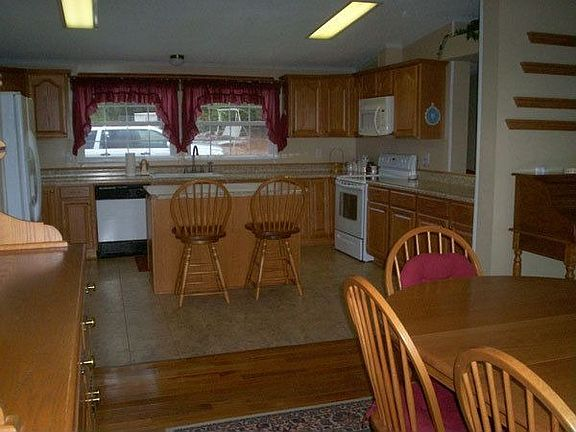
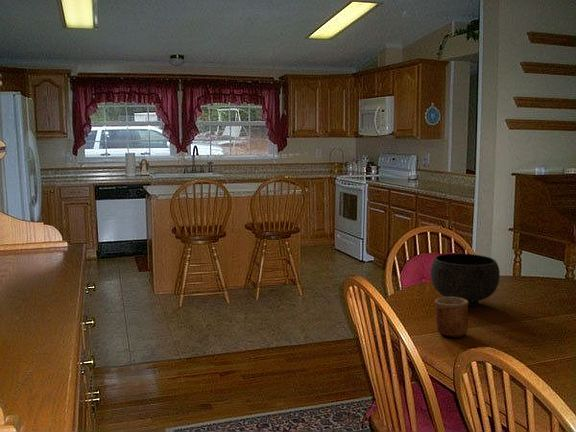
+ bowl (464, 280)
+ cup (451, 316)
